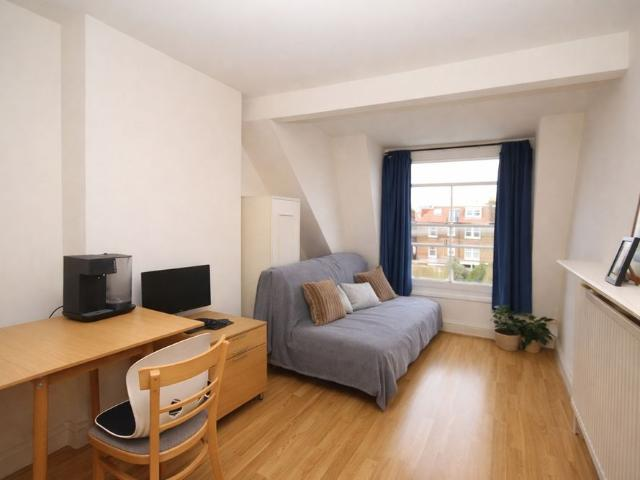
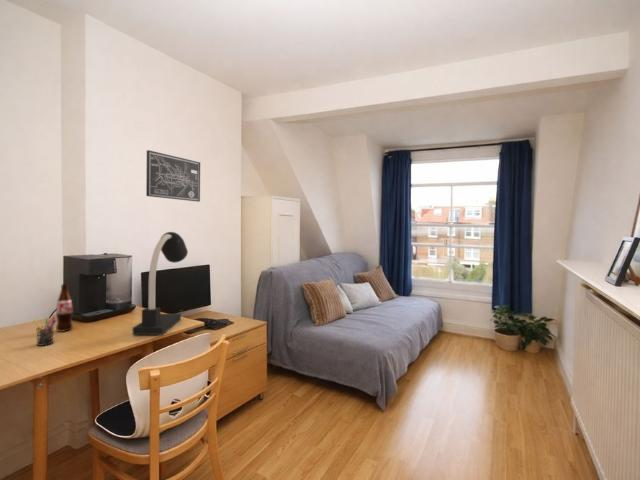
+ pen holder (46, 329)
+ wall art (175, 178)
+ desk lamp (155, 277)
+ bottle (64, 307)
